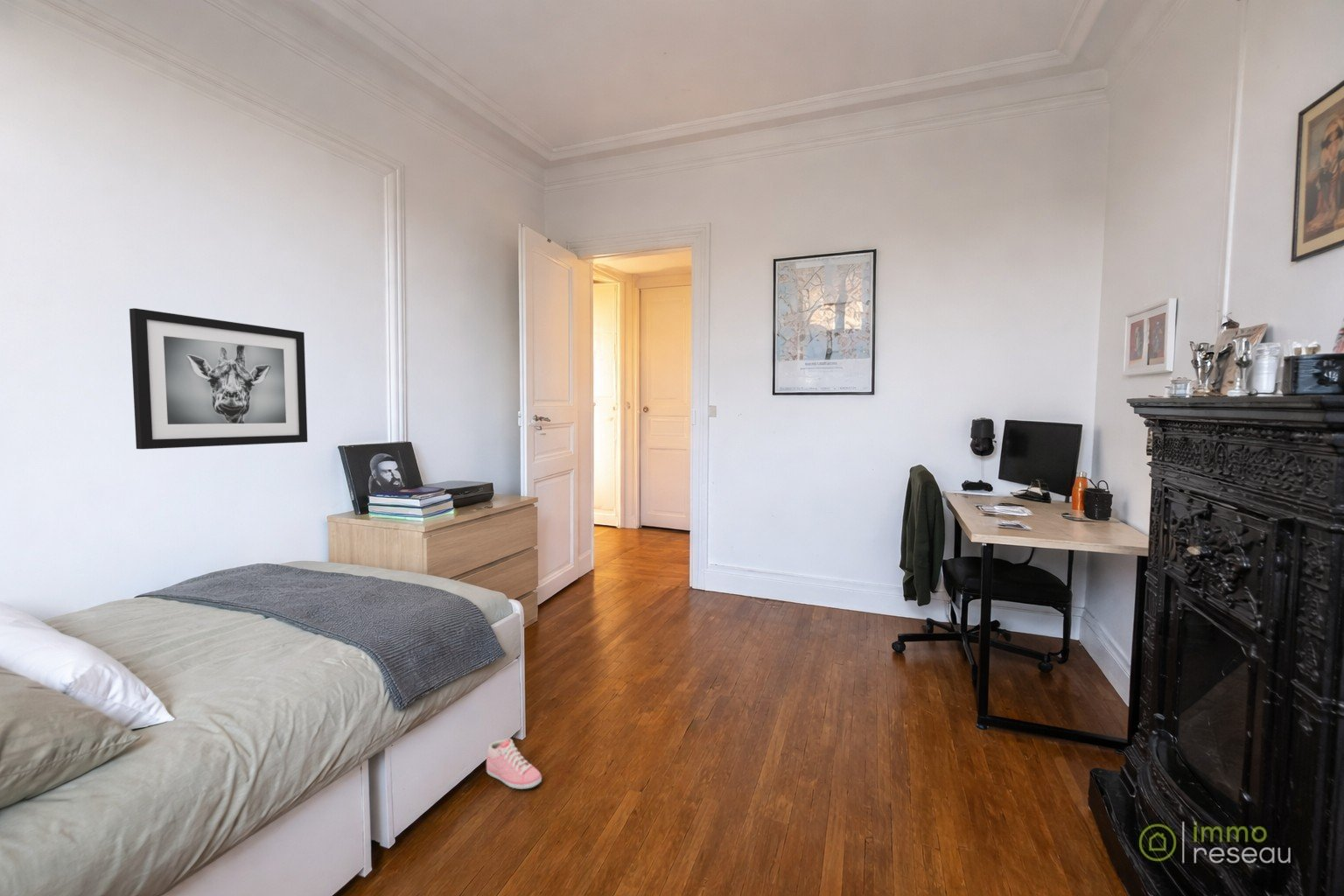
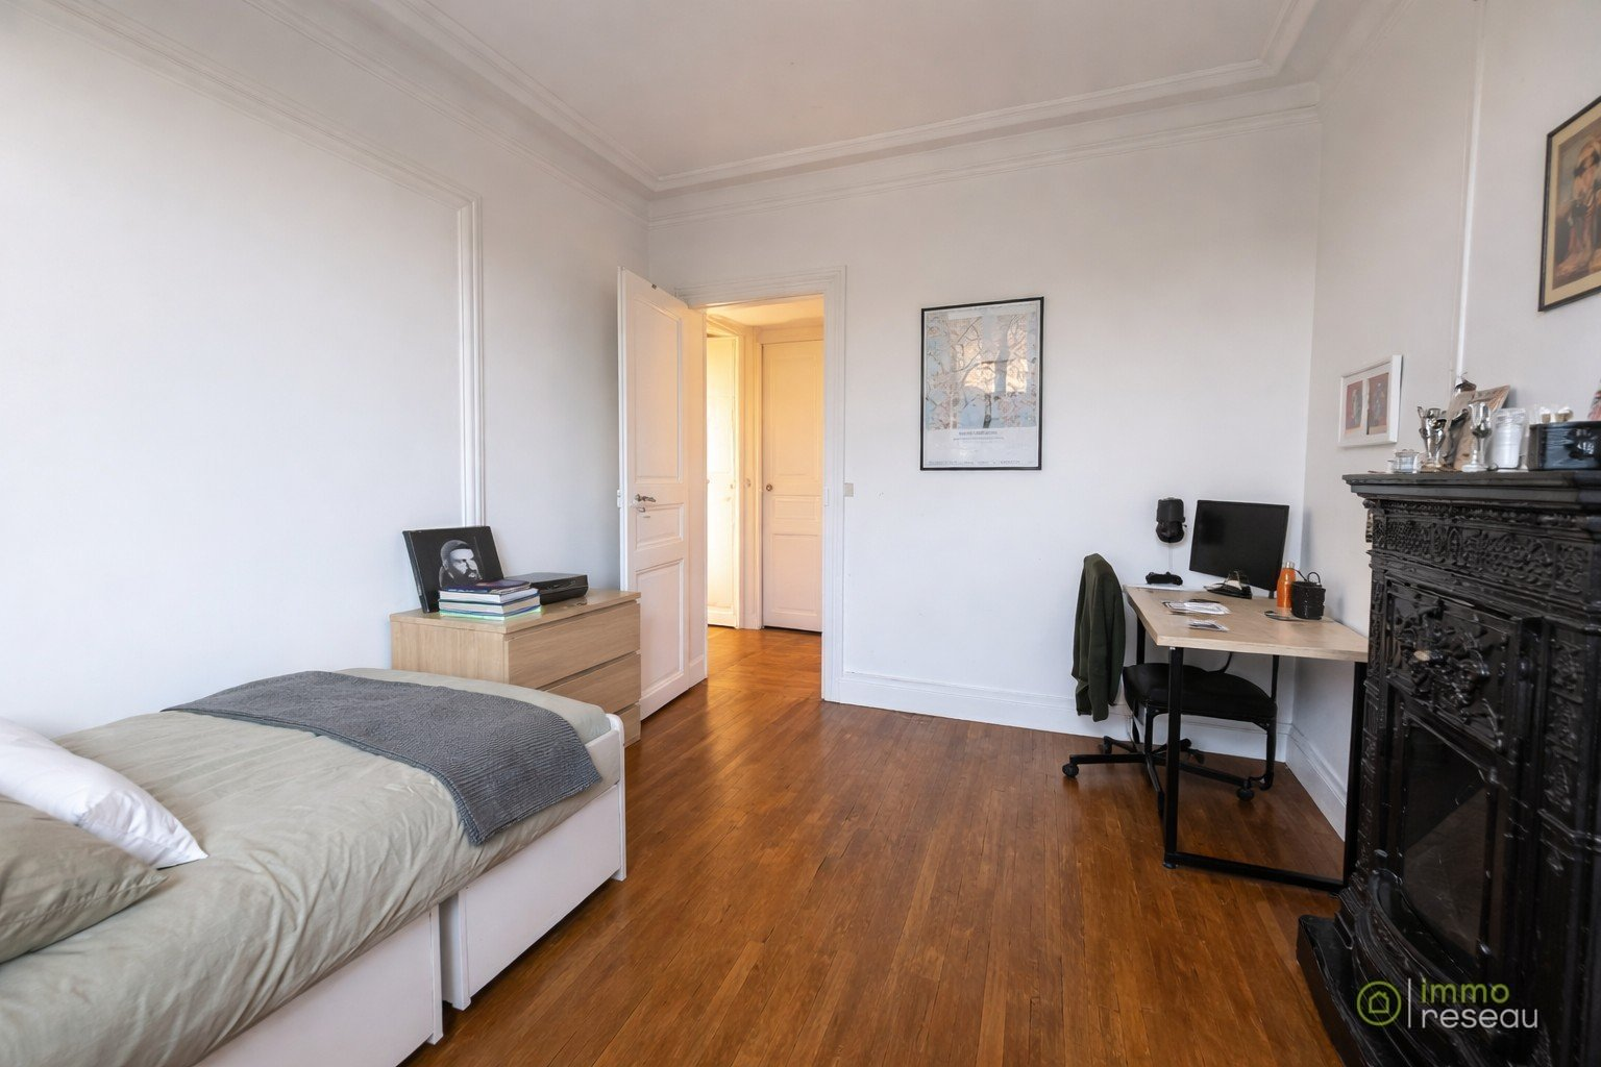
- wall art (229, 383)
- sneaker (512, 761)
